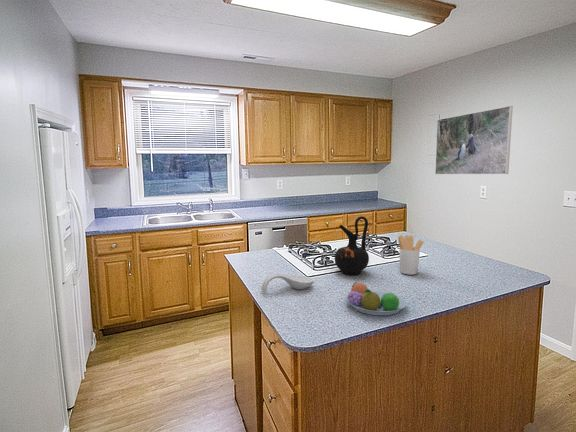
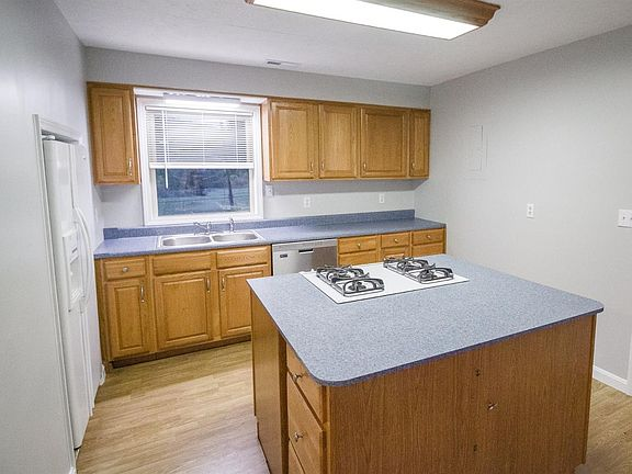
- utensil holder (408, 253)
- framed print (469, 144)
- ceramic jug (351, 244)
- spoon rest (288, 281)
- fruit bowl (376, 295)
